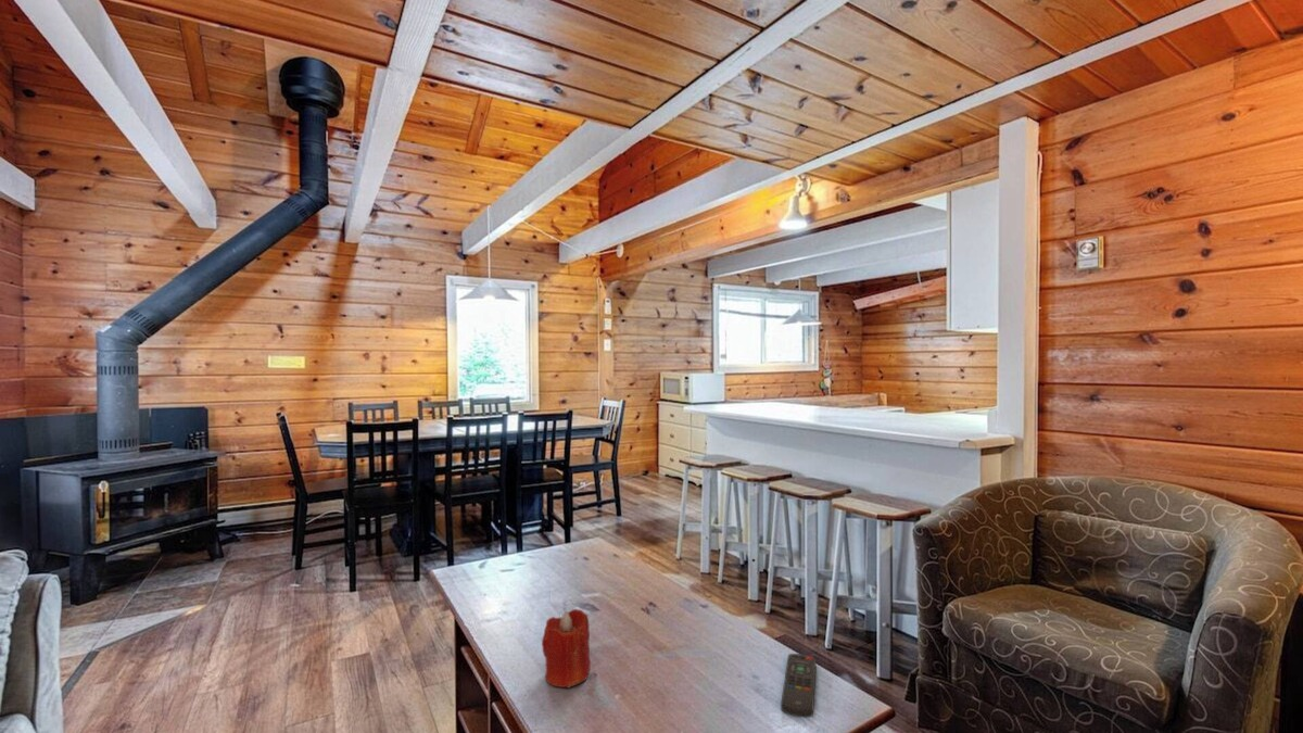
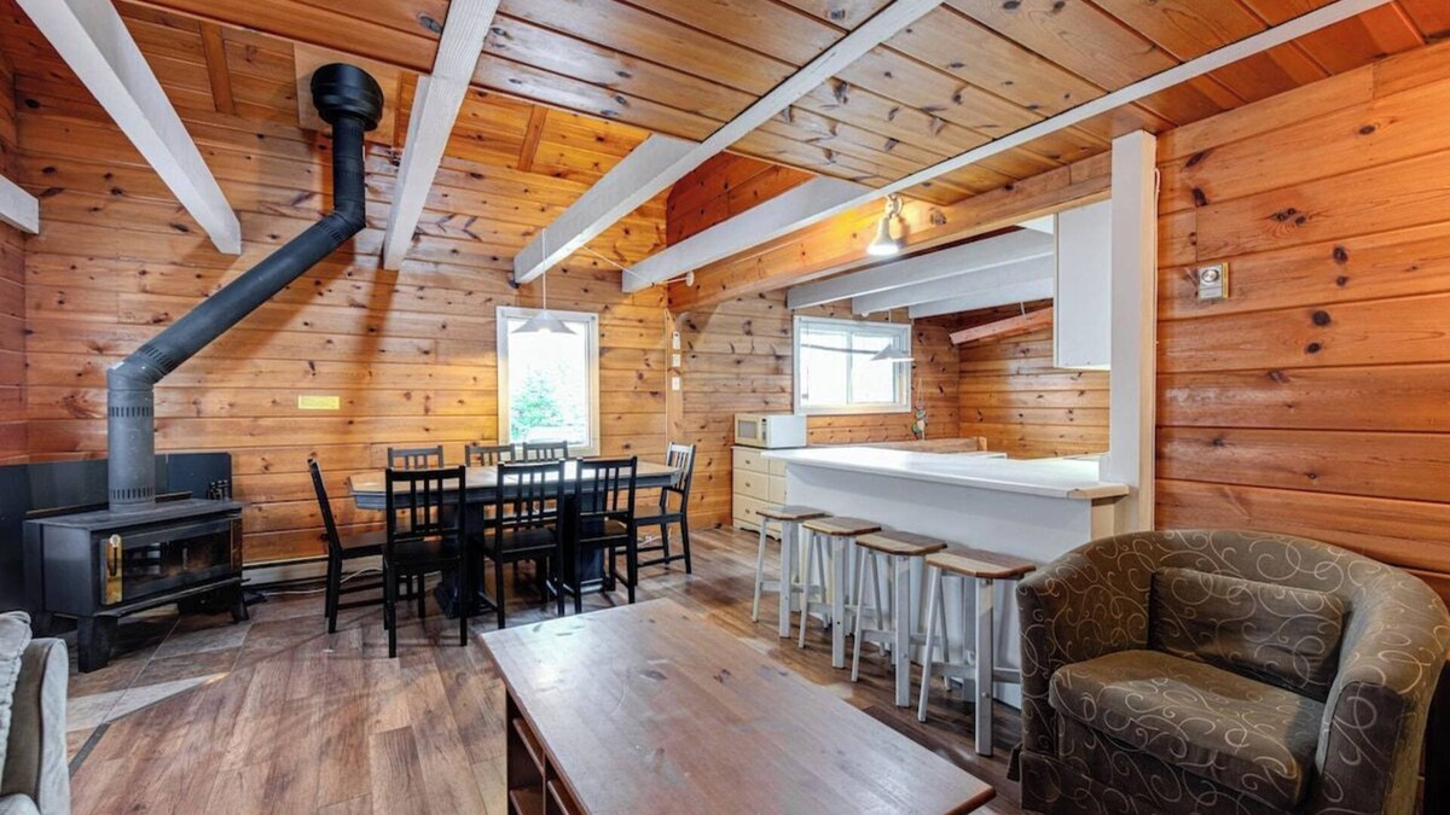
- candle (567, 643)
- remote control (799, 682)
